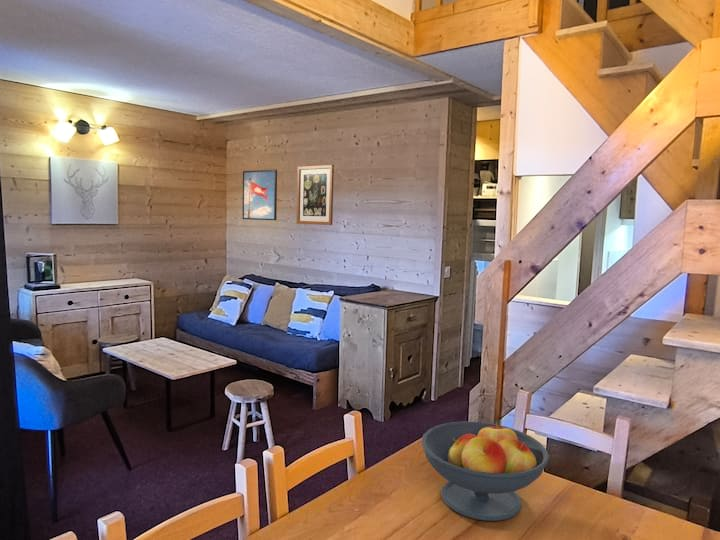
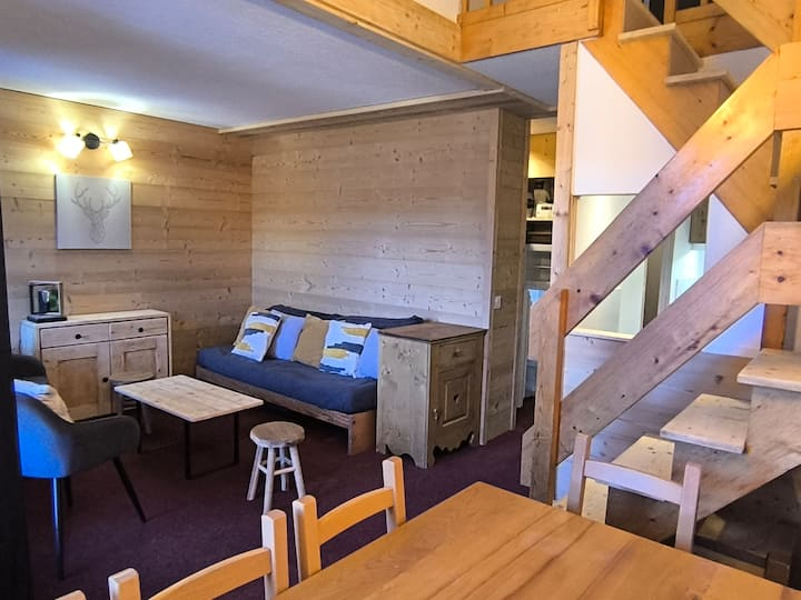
- wall art (314, 195)
- fruit bowl (482, 462)
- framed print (259, 195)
